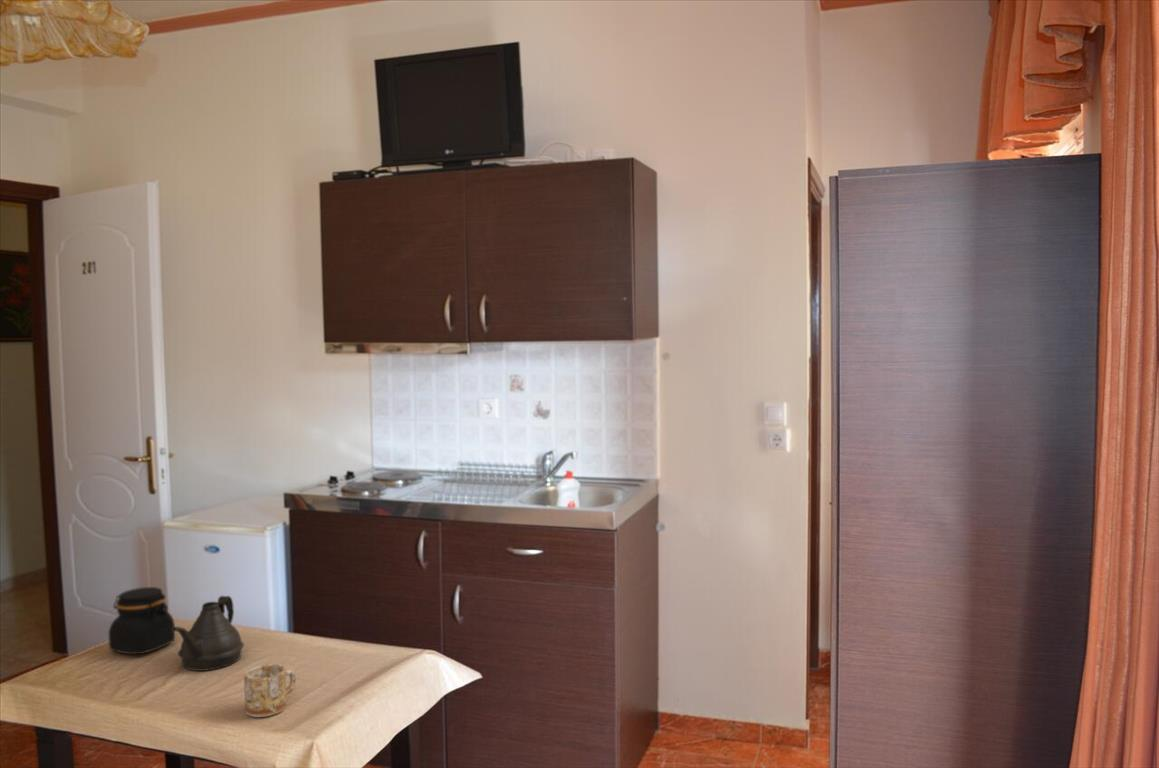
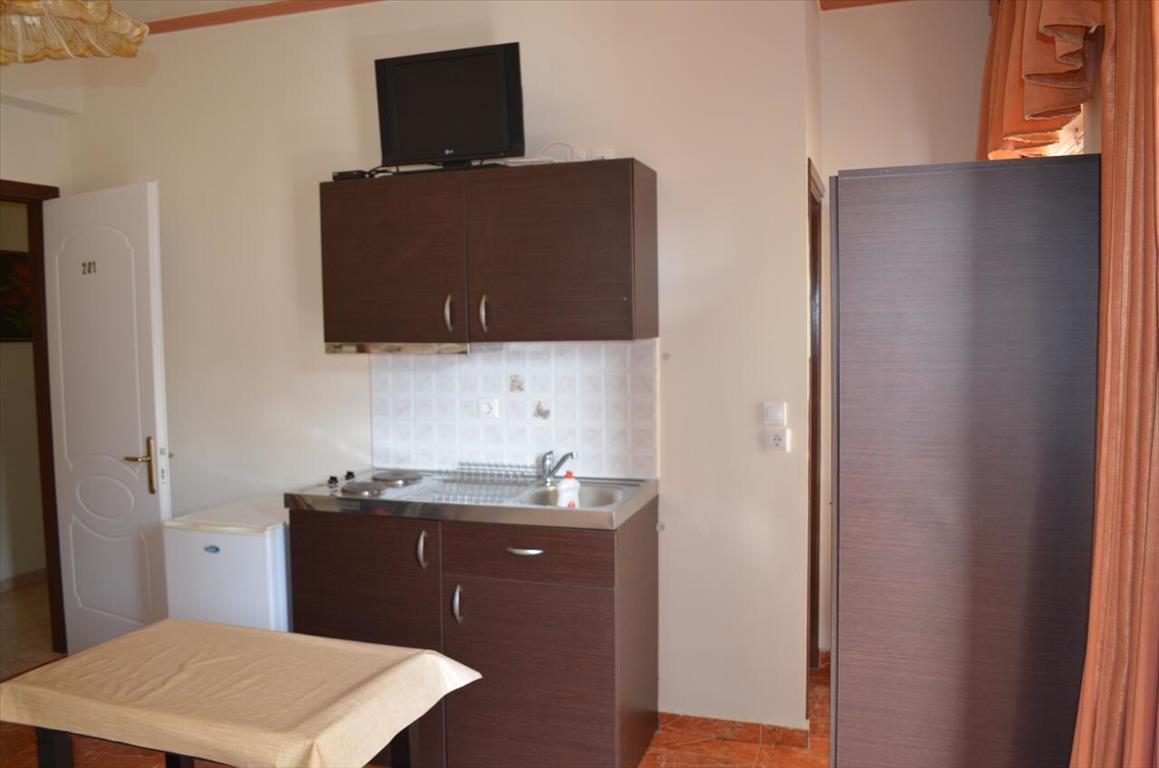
- jar (141, 620)
- teapot (203, 636)
- mug (271, 687)
